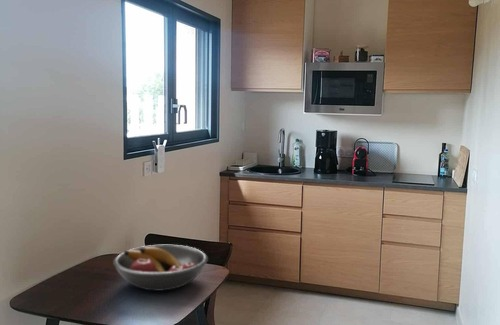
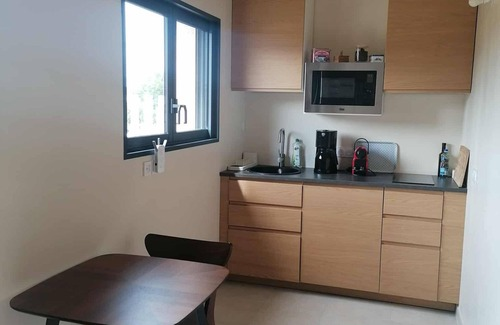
- fruit bowl (161, 267)
